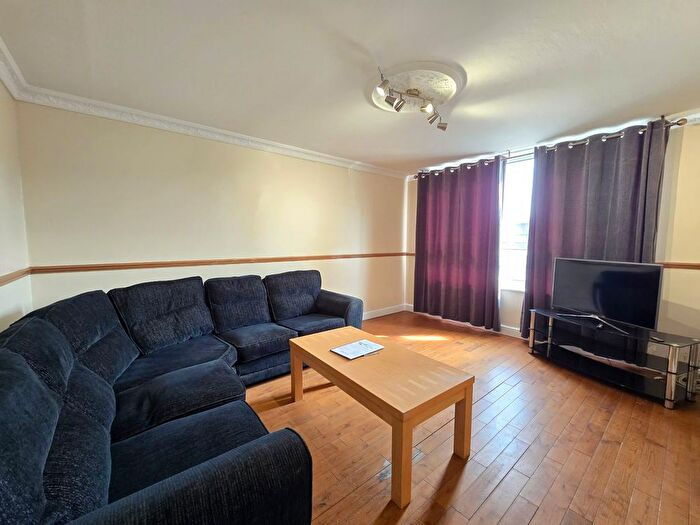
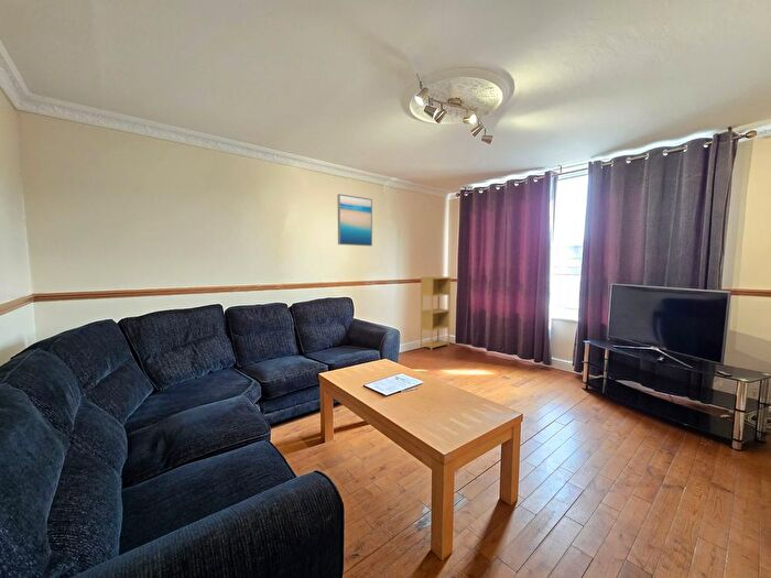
+ wall art (355, 220)
+ shelving unit (435, 312)
